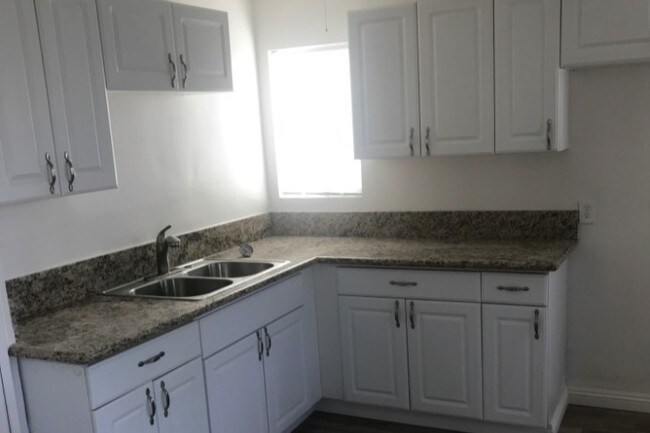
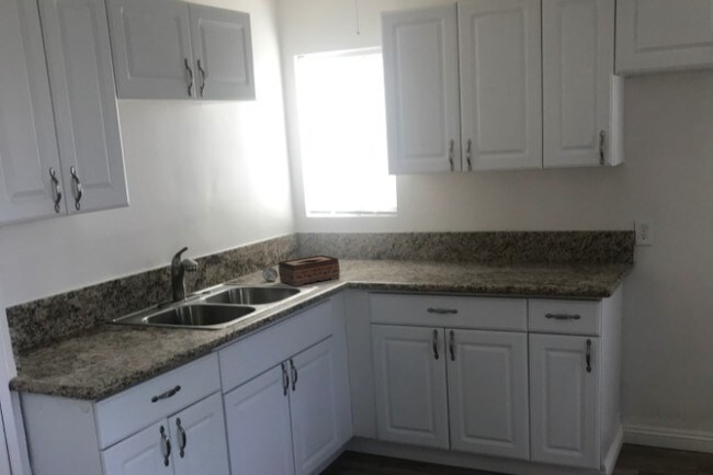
+ tissue box (308, 270)
